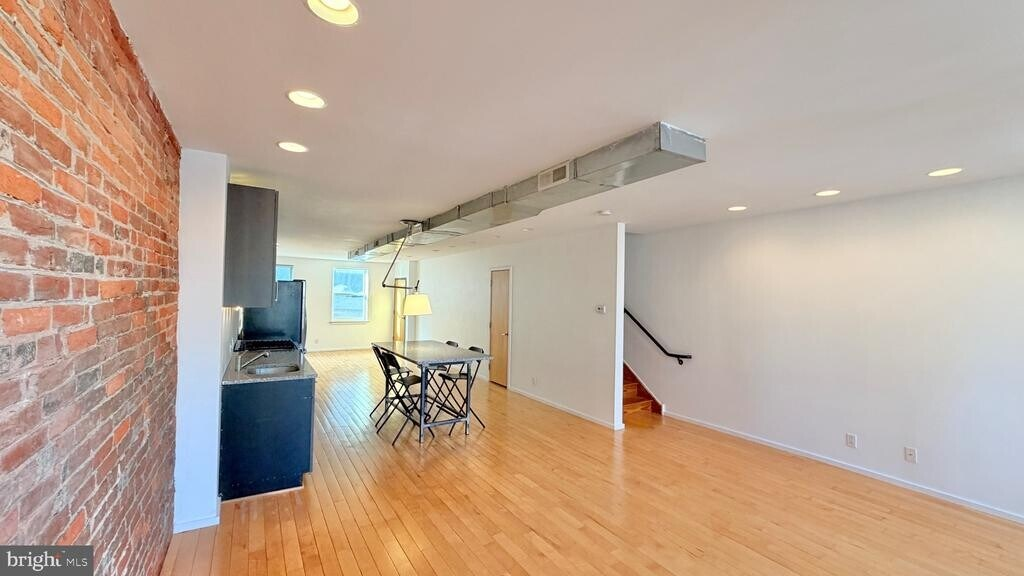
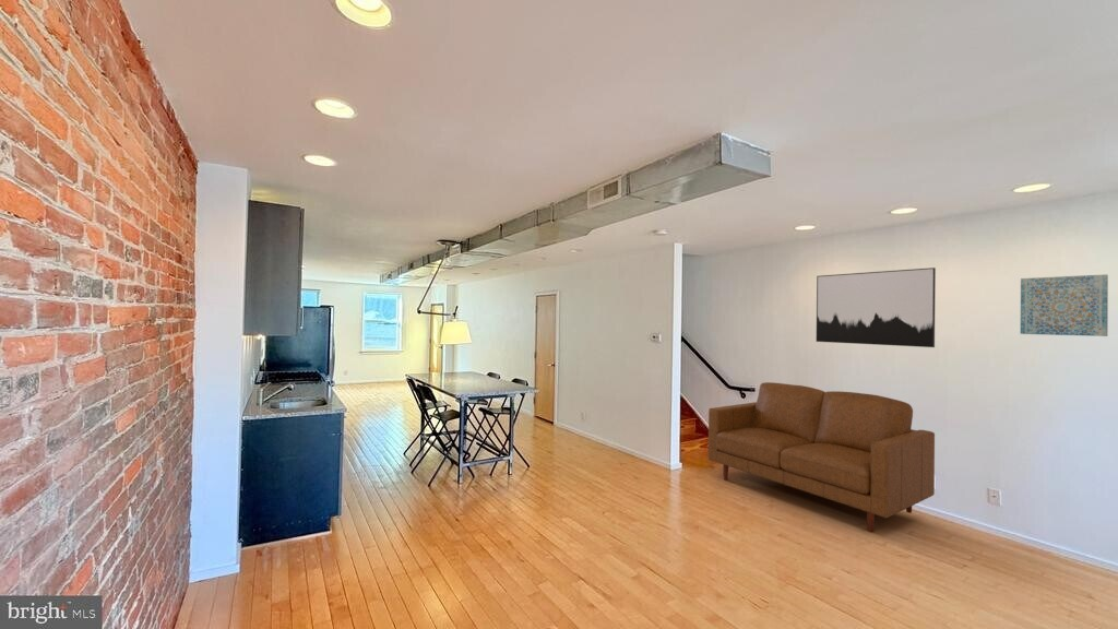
+ sofa (808, 442)
+ wall art (869, 308)
+ wall art (1061, 306)
